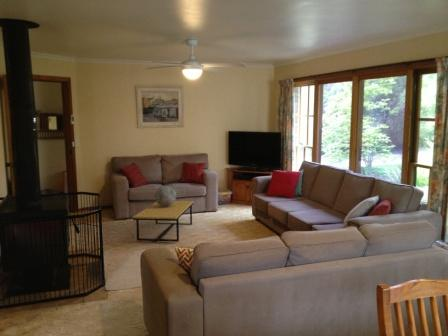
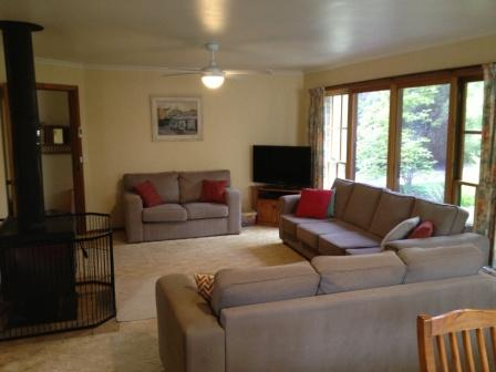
- decorative globe (165, 196)
- coffee table (166, 220)
